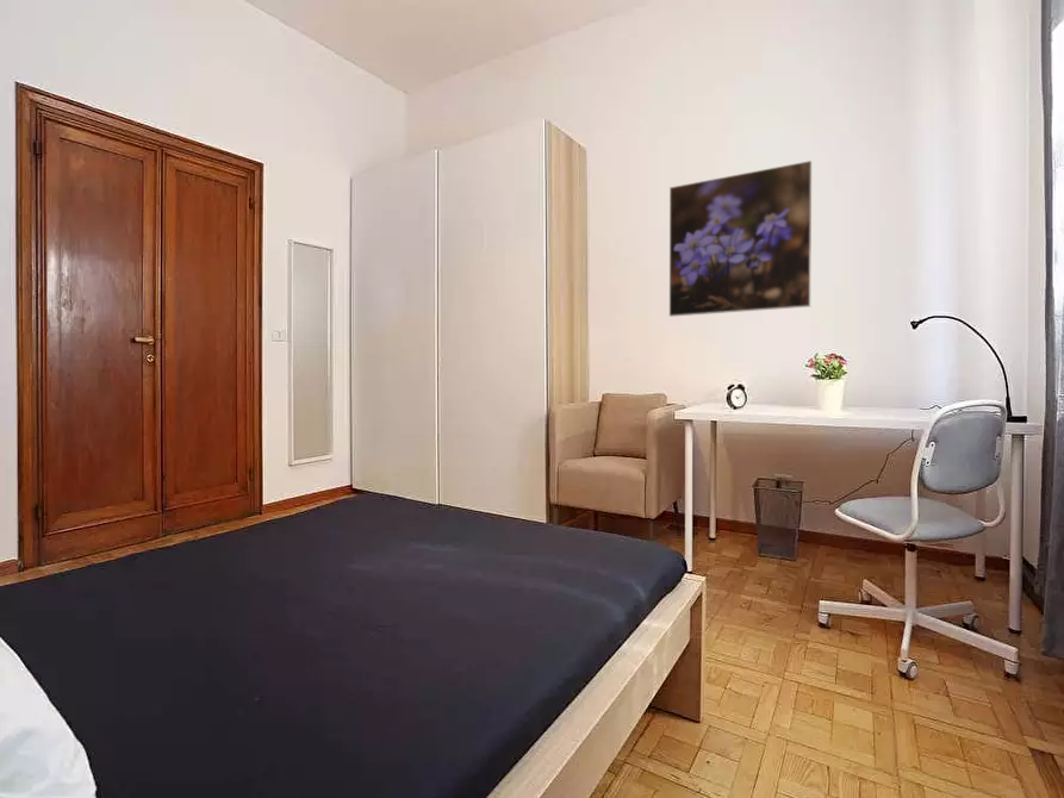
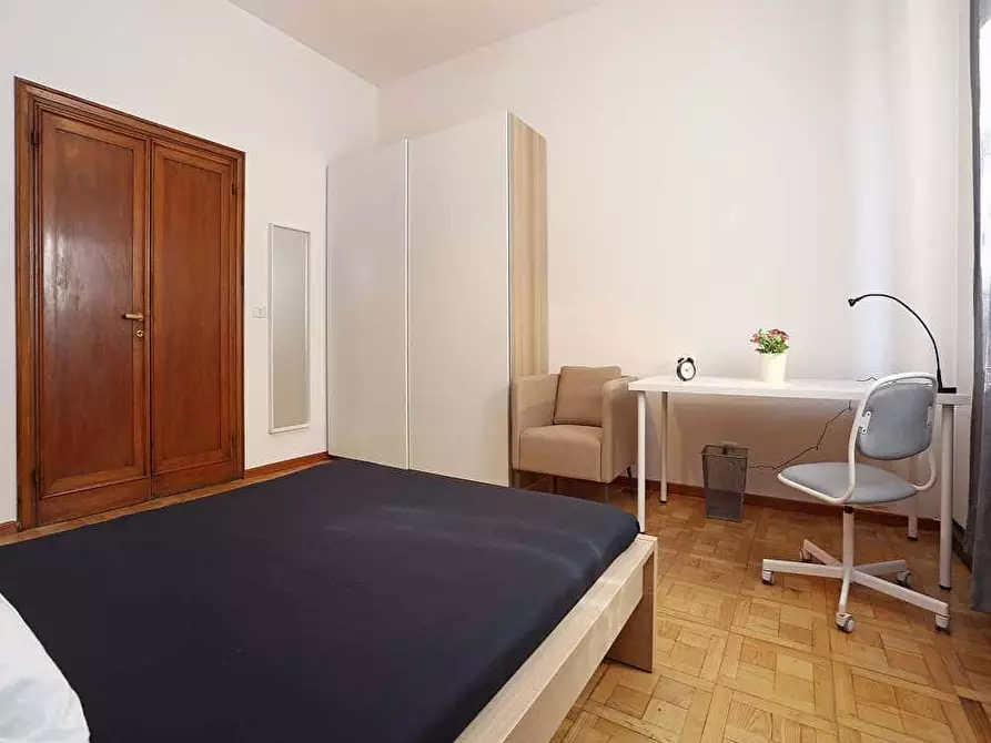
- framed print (735, 243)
